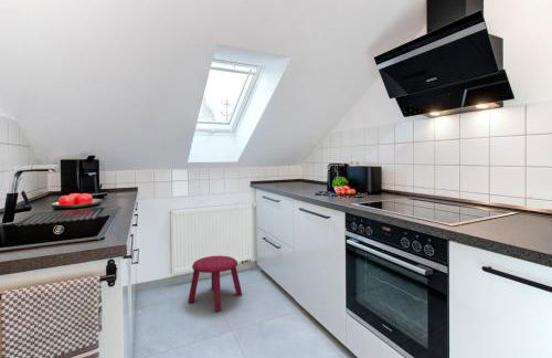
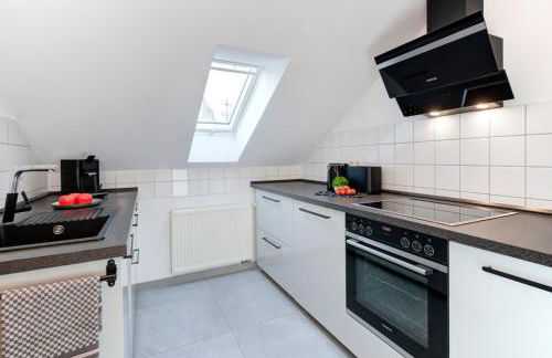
- stool (215, 280)
